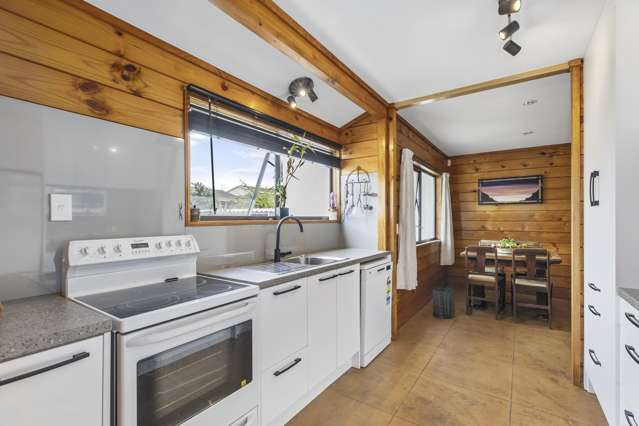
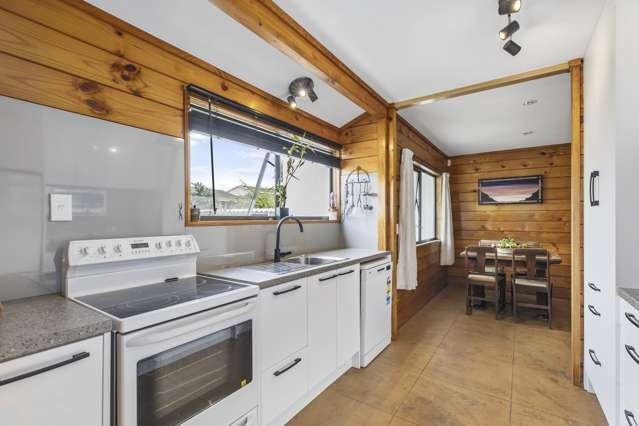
- trash can (443, 302)
